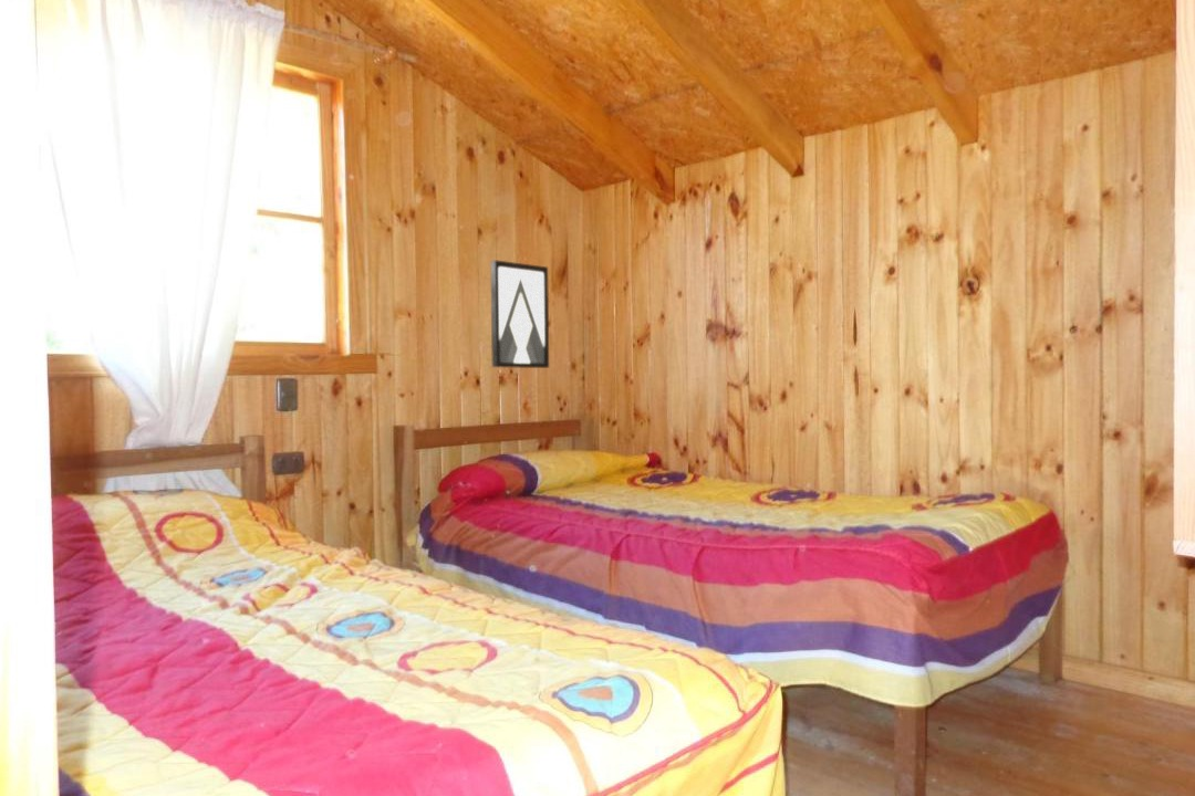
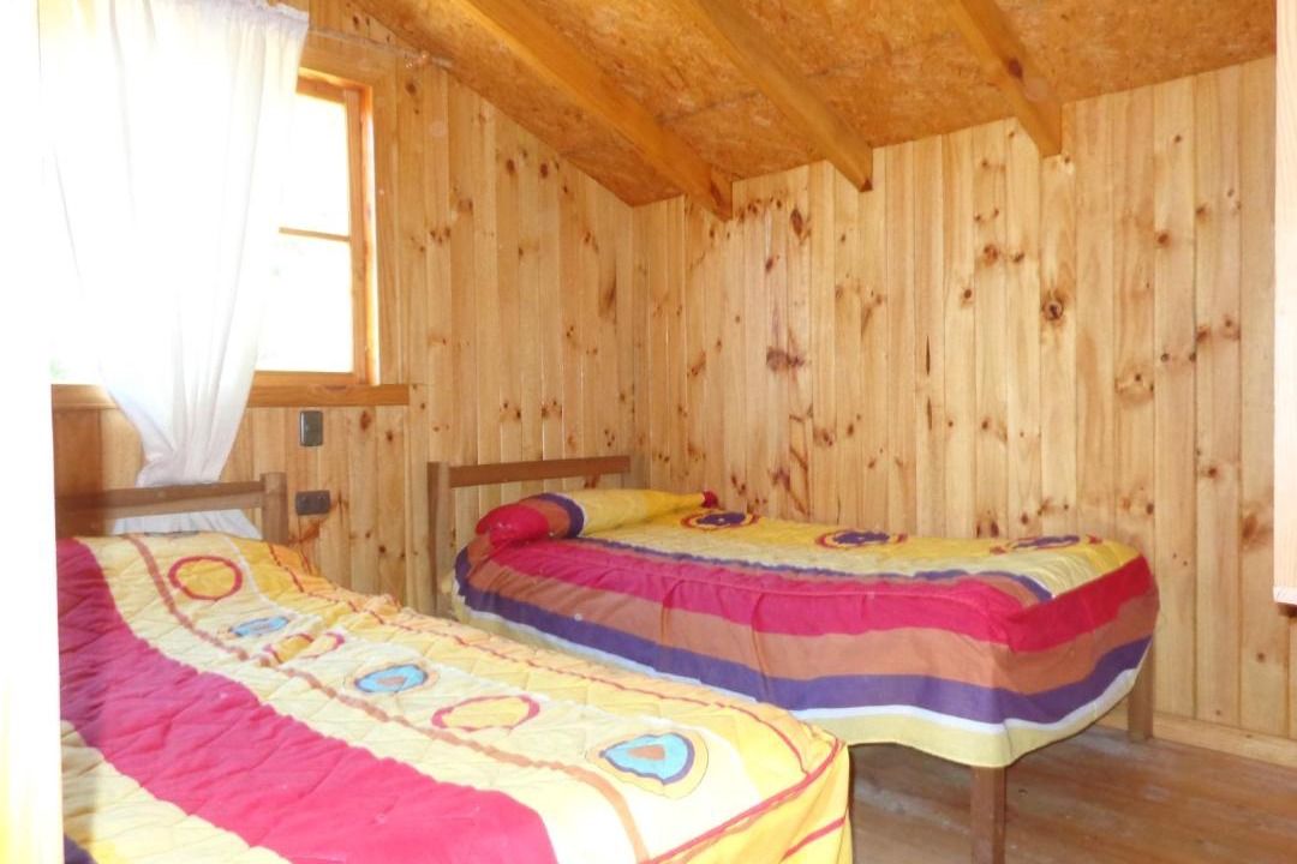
- wall art (520, 315)
